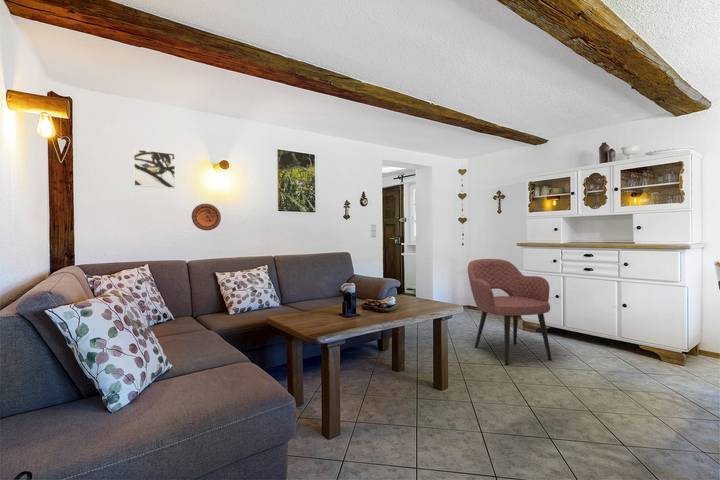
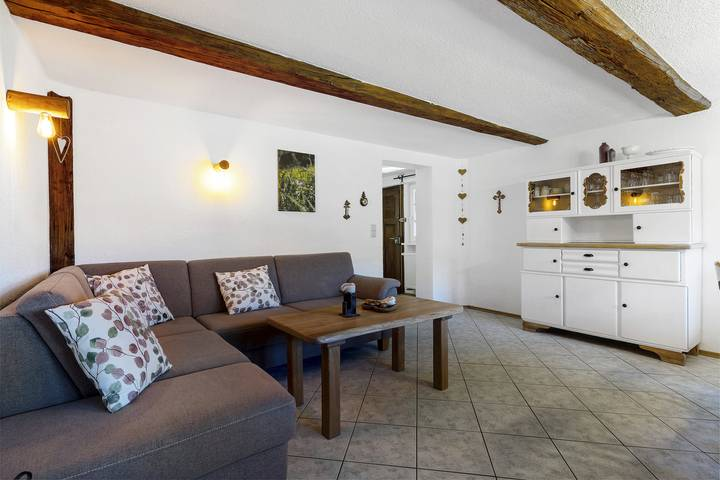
- decorative plate (206, 217)
- armchair (507, 306)
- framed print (155, 169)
